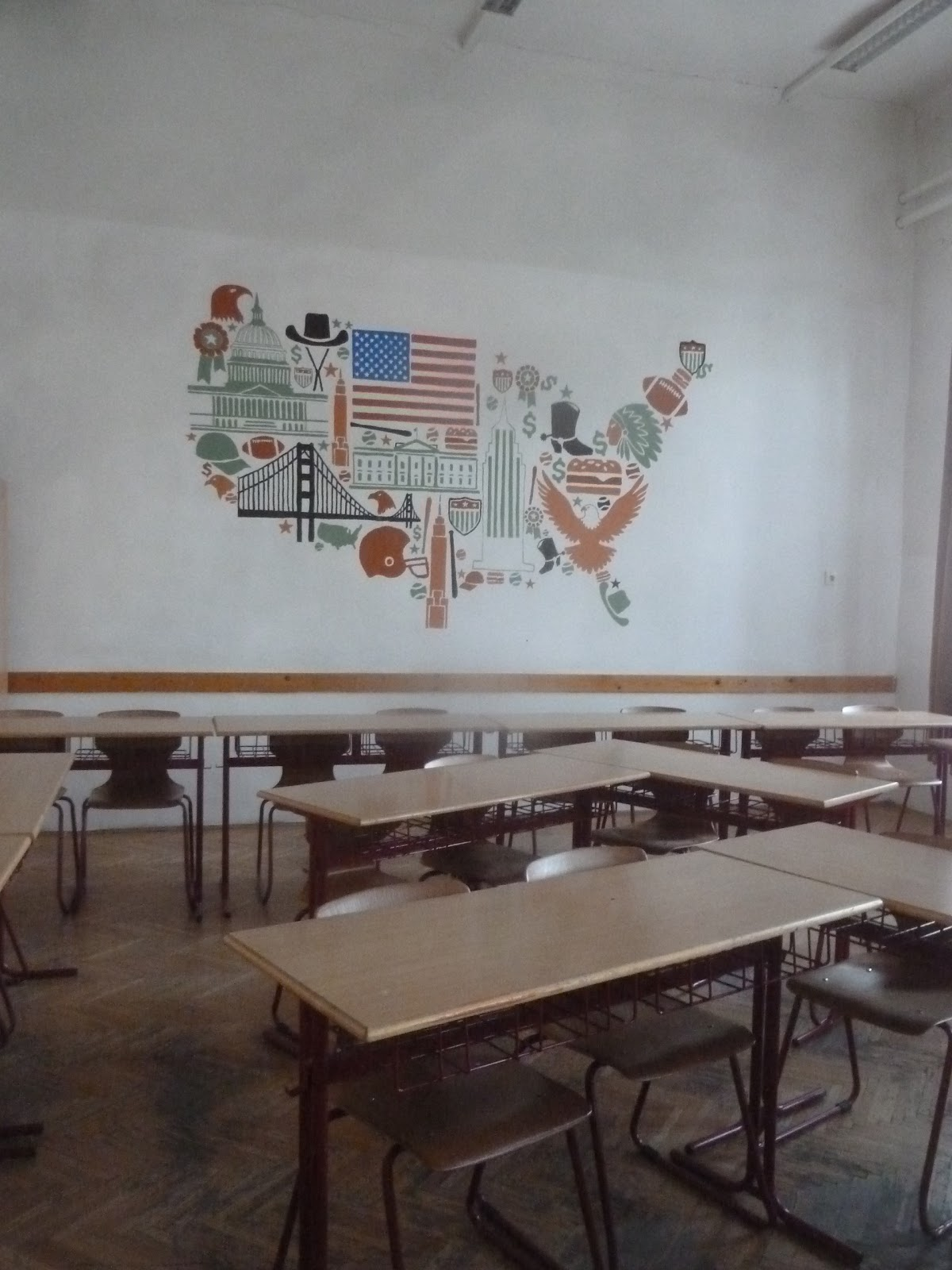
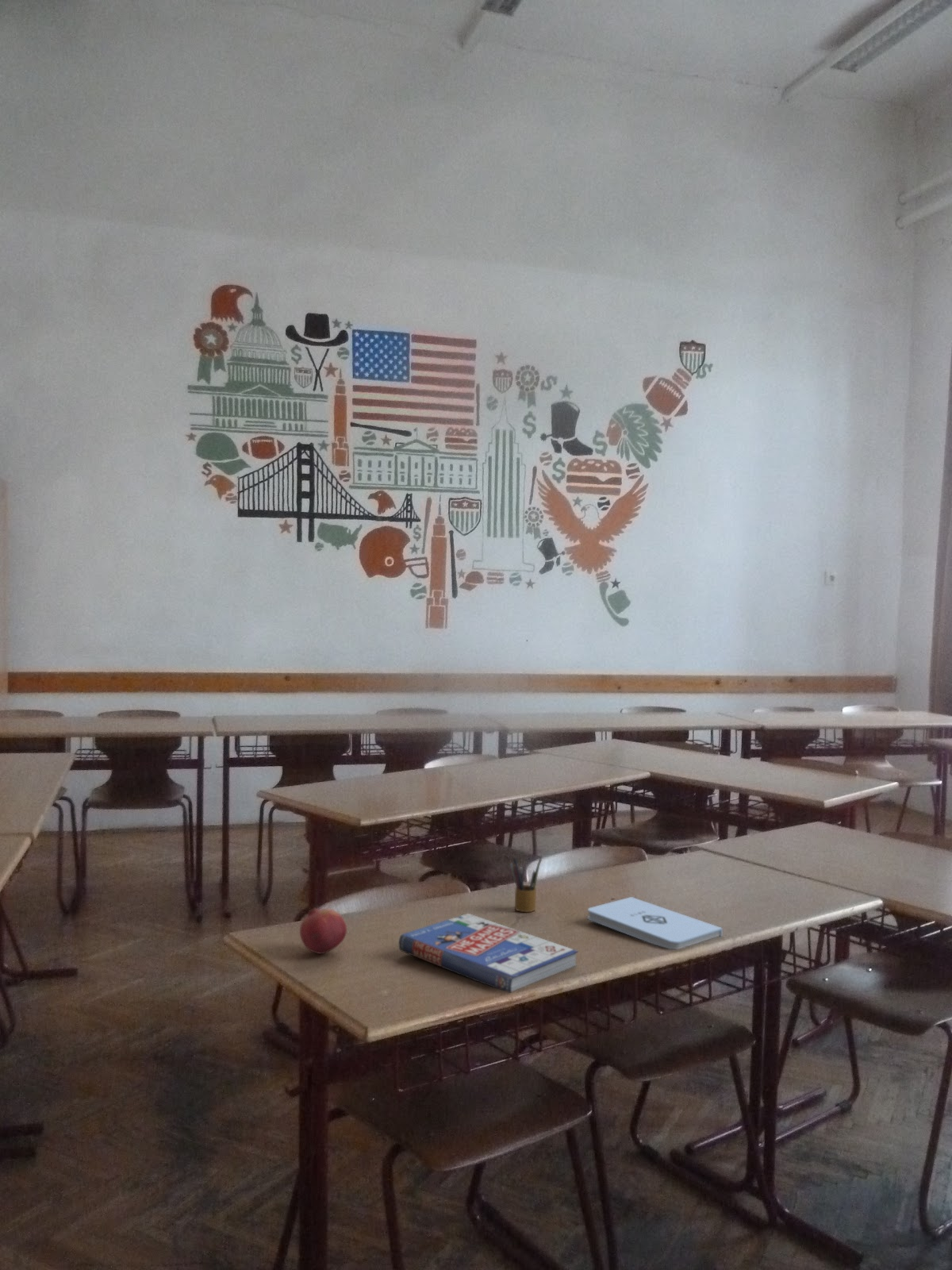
+ pomegranate (323, 929)
+ pencil box (526, 885)
+ book (486, 951)
+ notepad (651, 922)
